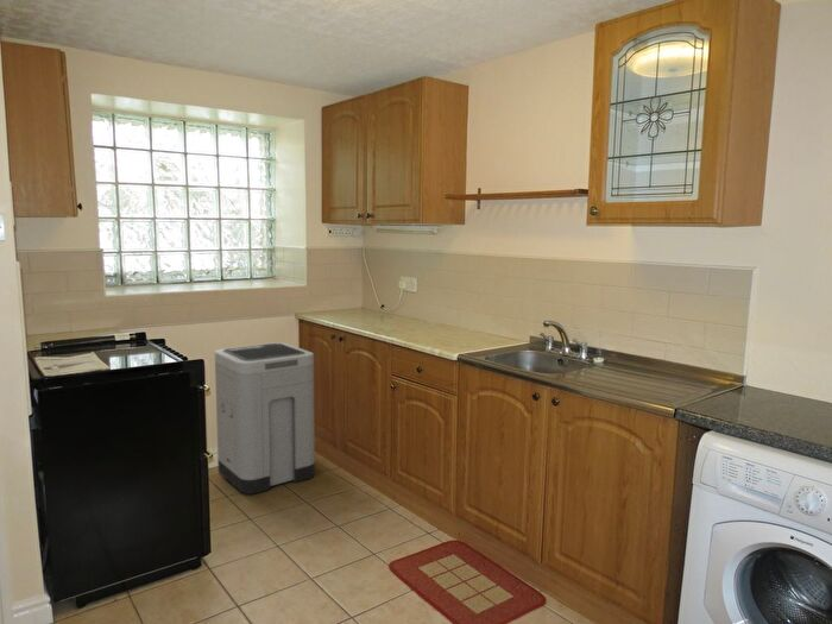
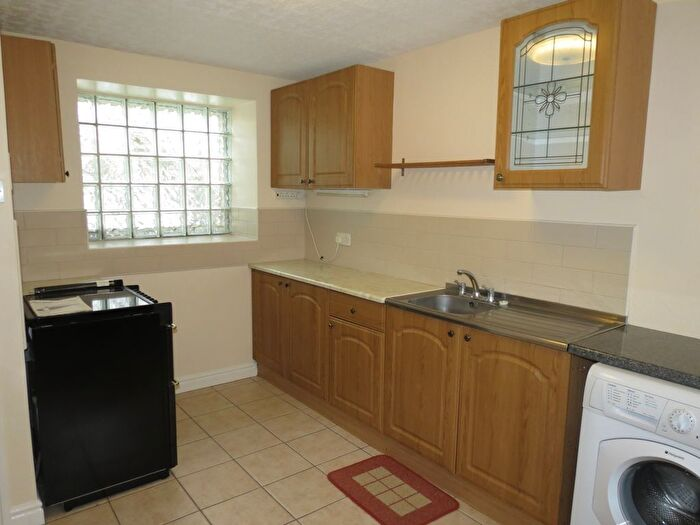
- trash can (265, 412)
